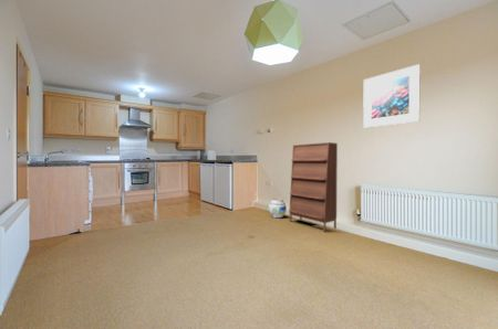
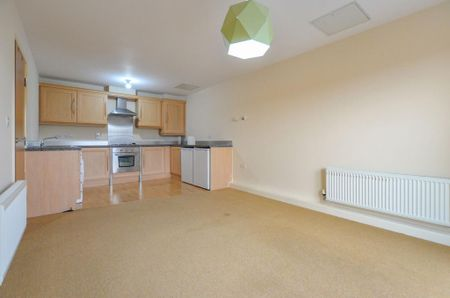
- shoe cabinet (311, 184)
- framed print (388, 98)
- vase (277, 208)
